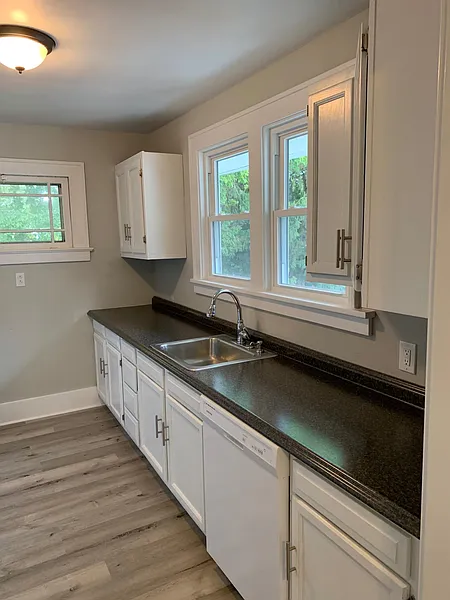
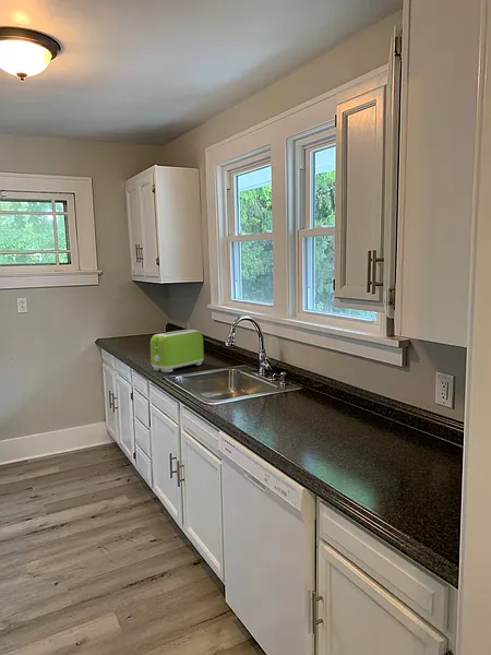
+ toaster (177, 349)
